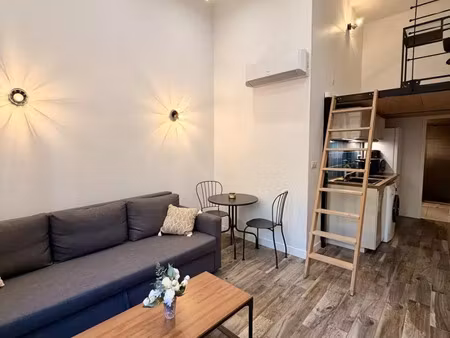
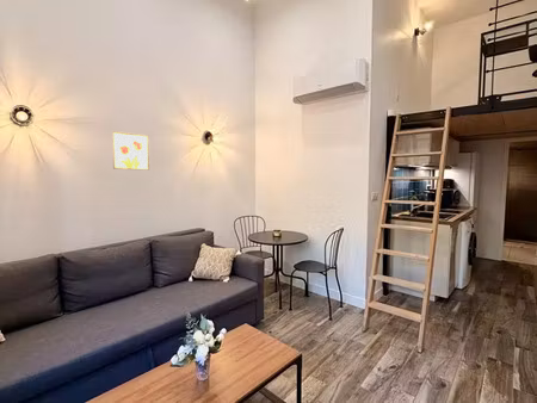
+ wall art (131, 151)
